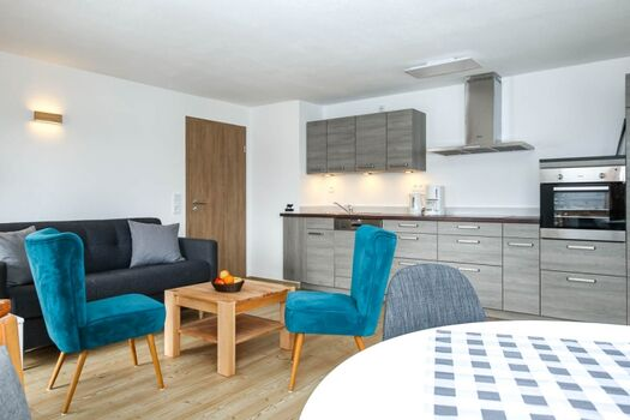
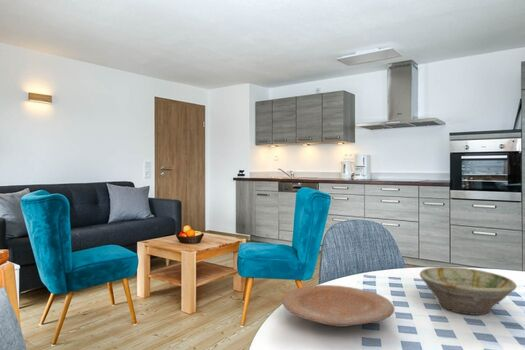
+ bowl (465, 291)
+ plate (336, 308)
